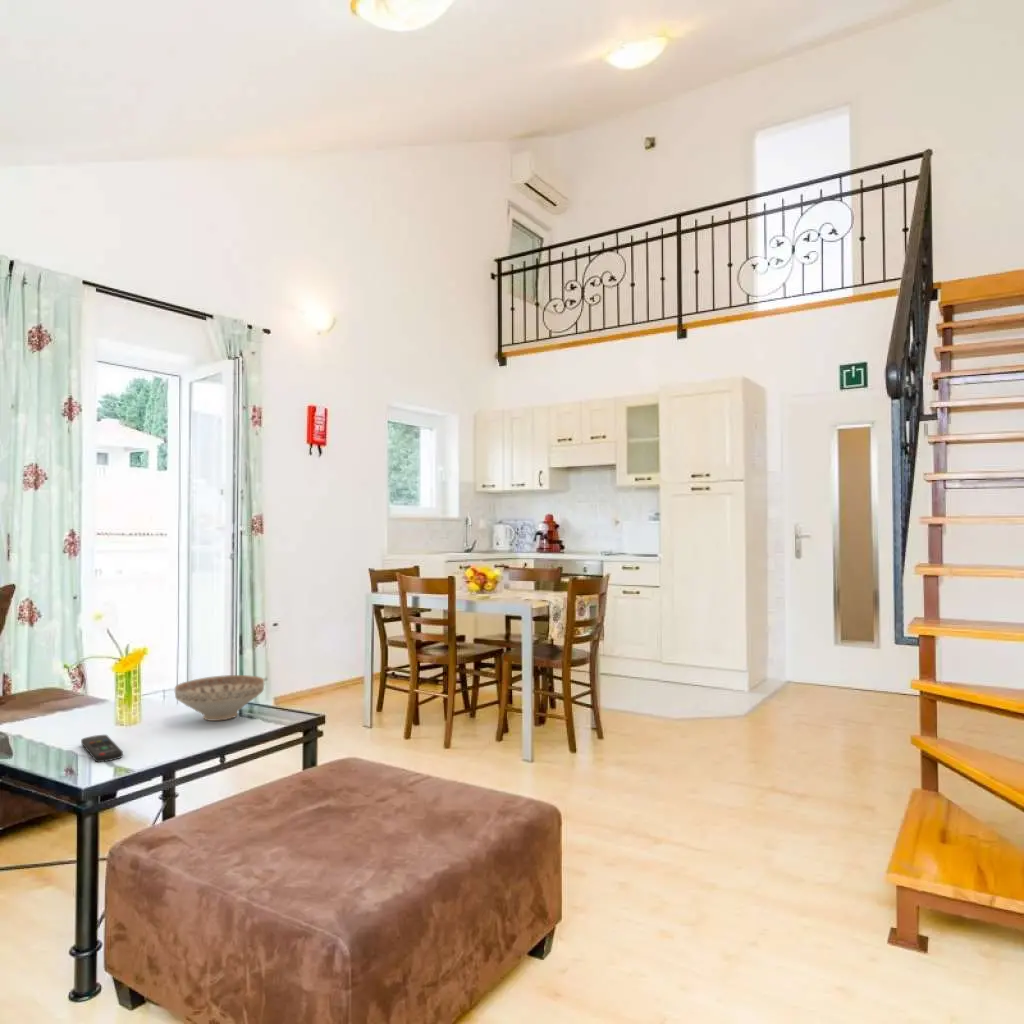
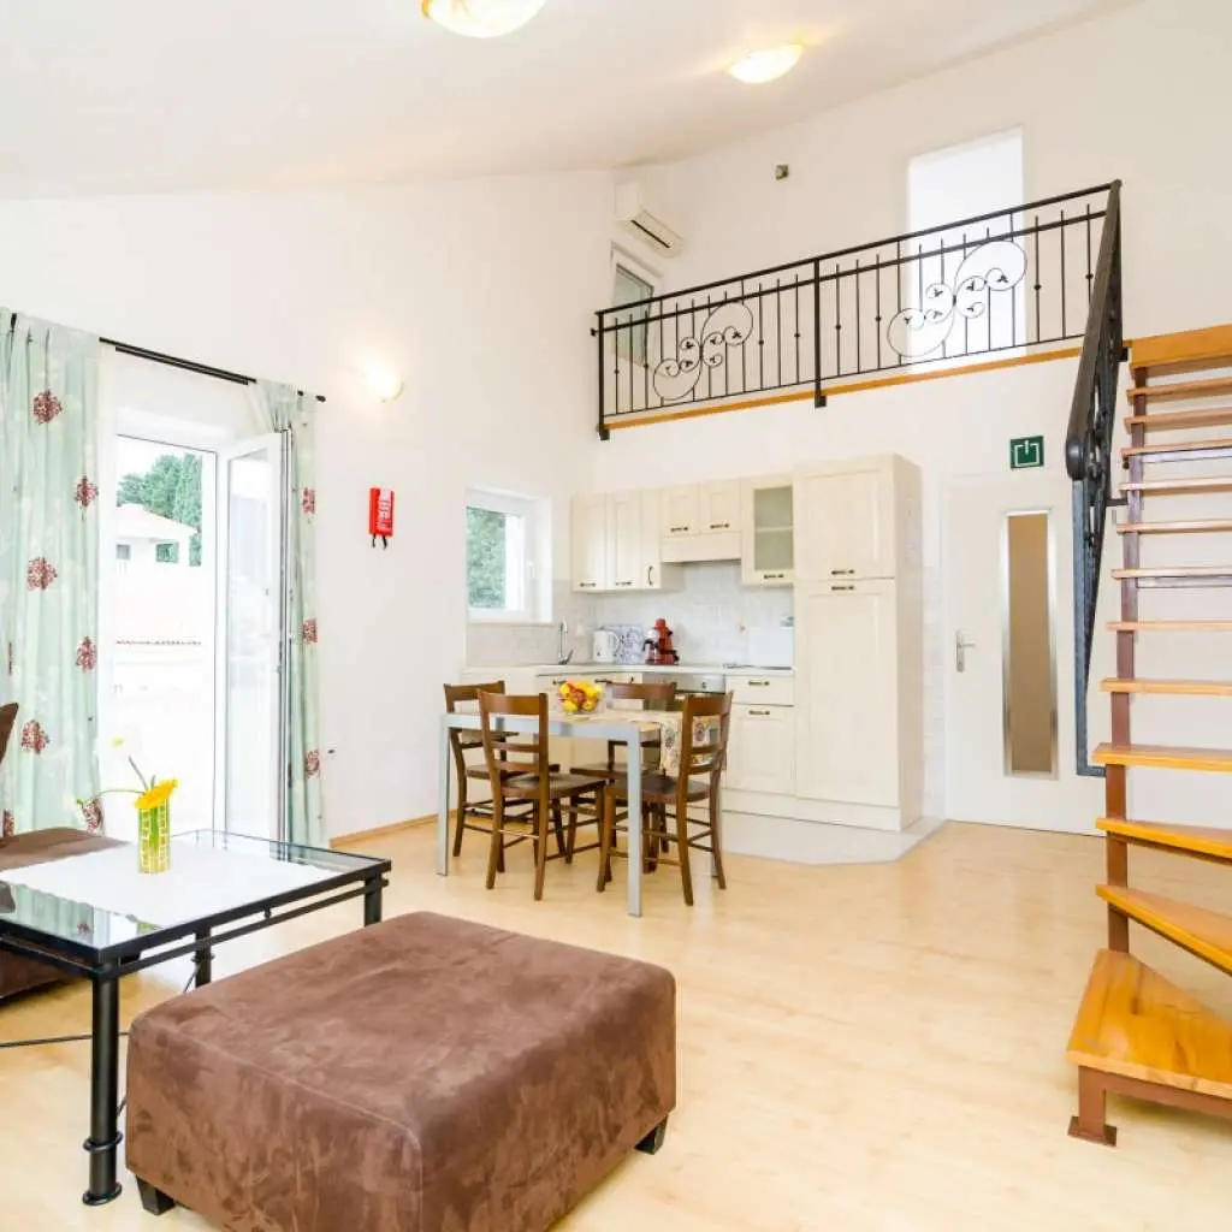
- decorative bowl (220, 699)
- remote control (101, 747)
